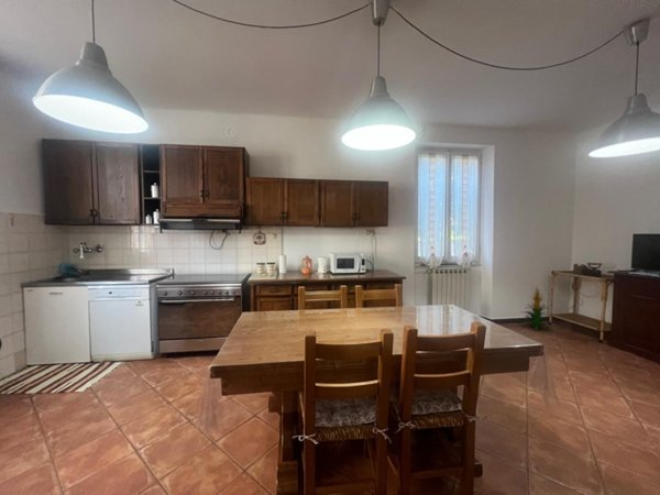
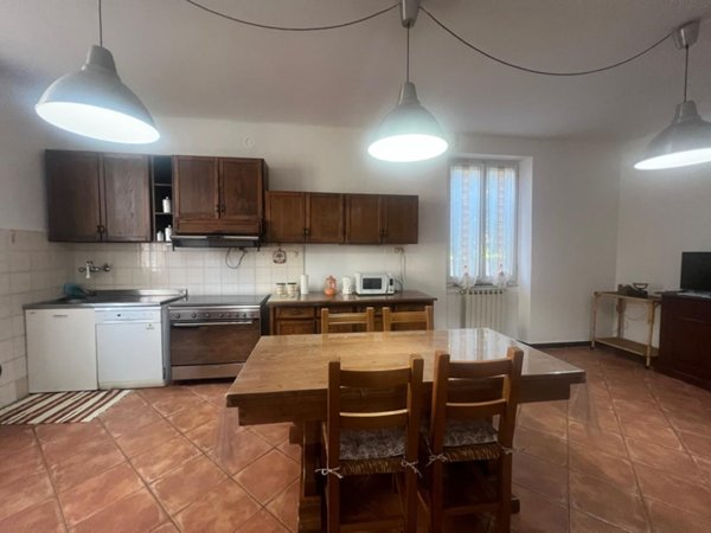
- indoor plant (537, 306)
